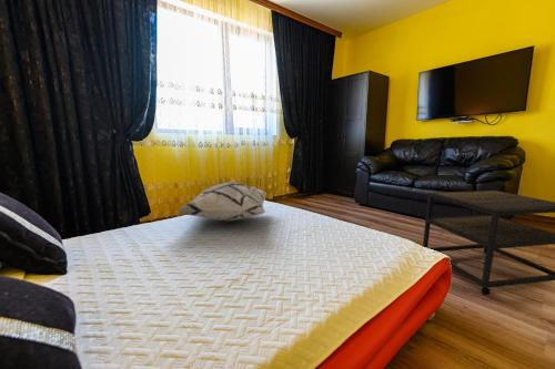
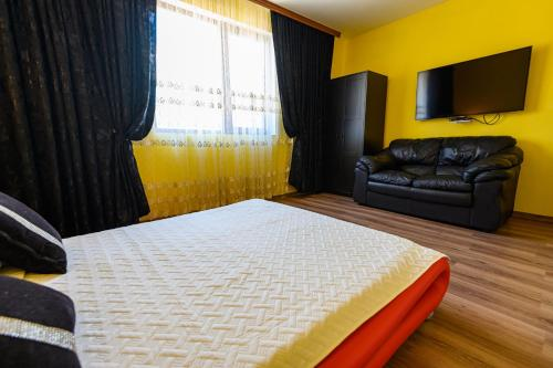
- decorative pillow (229, 201)
- side table (491, 235)
